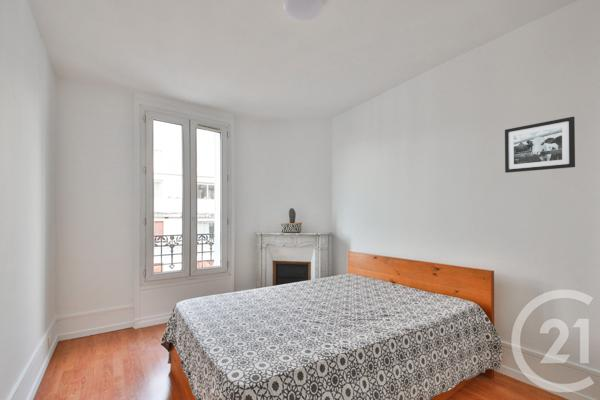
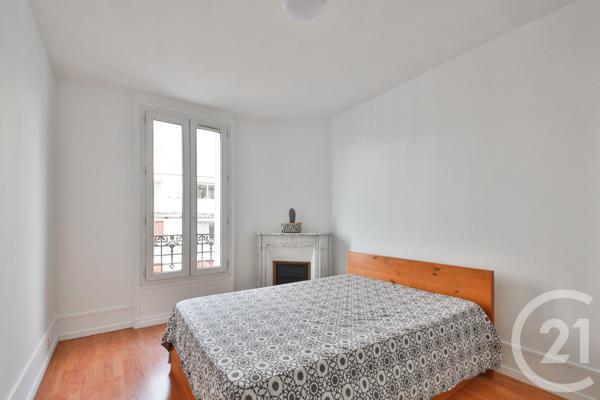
- picture frame (537, 146)
